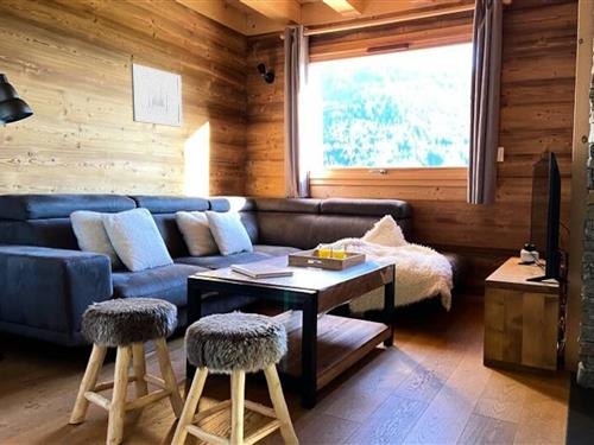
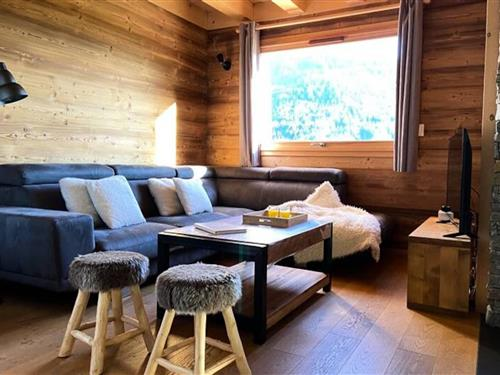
- wall art (158, 97)
